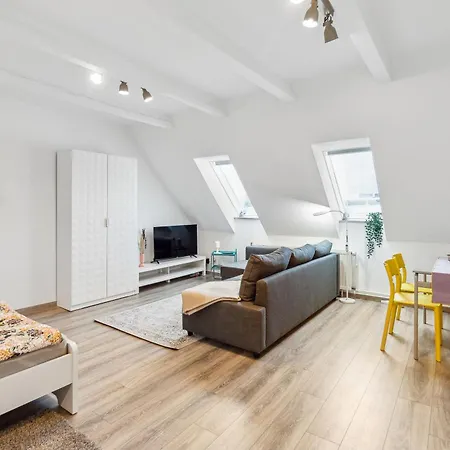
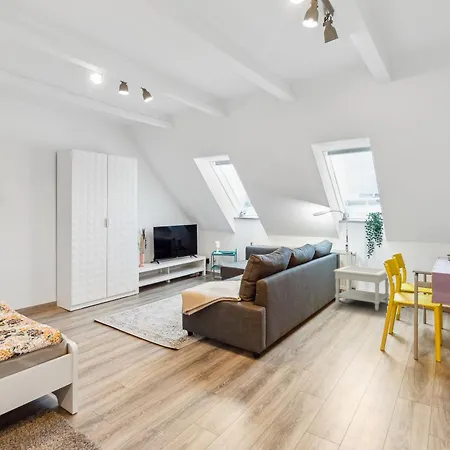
+ side table (359, 290)
